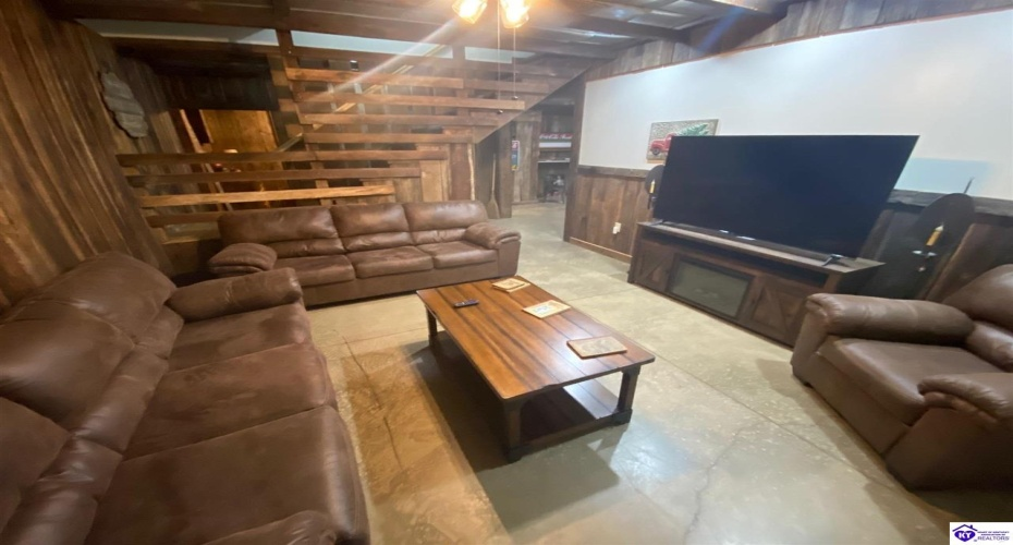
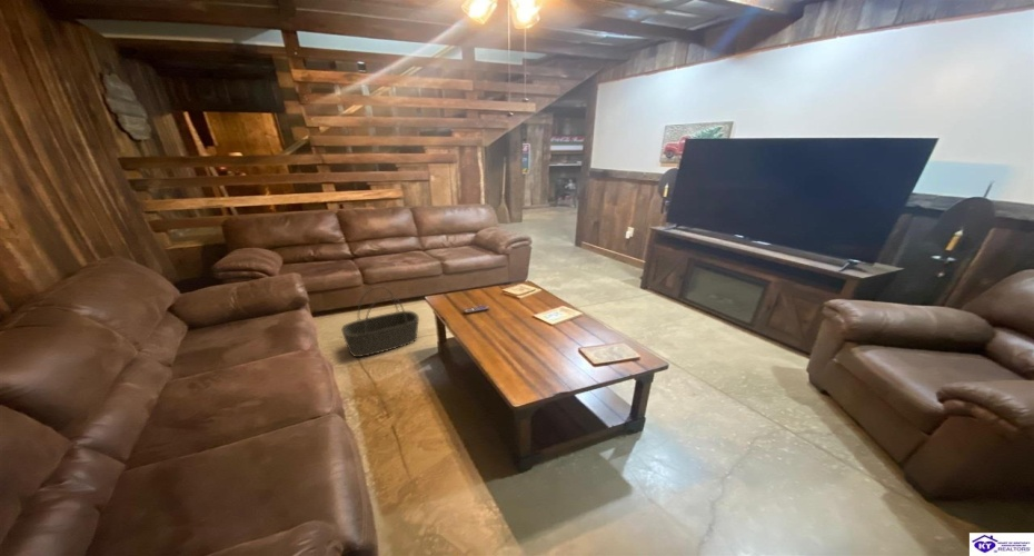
+ basket (381, 318)
